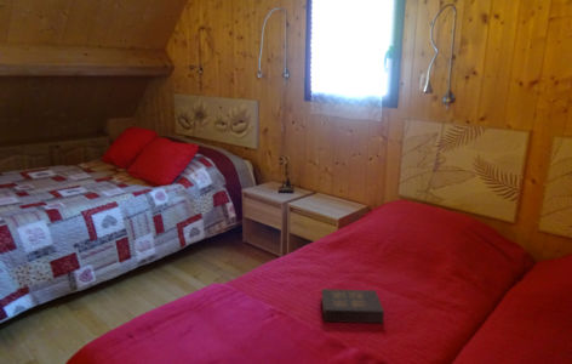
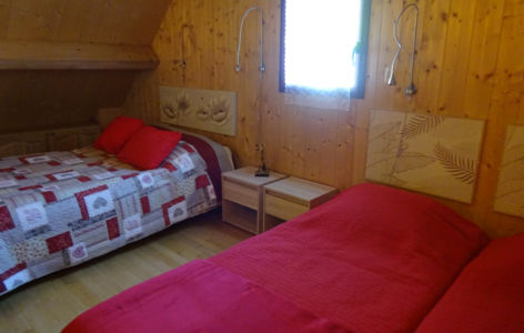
- hardback book (350, 305)
